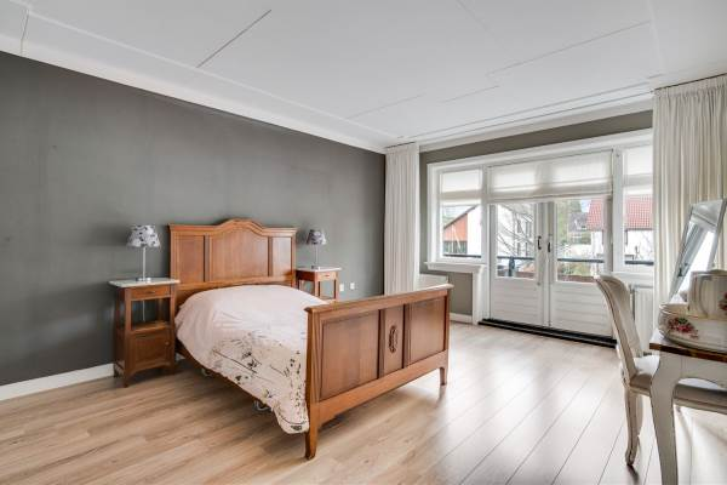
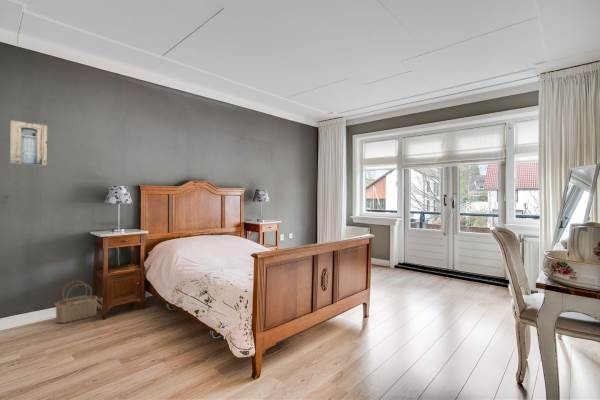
+ wicker basket (77, 300)
+ wall art (29, 143)
